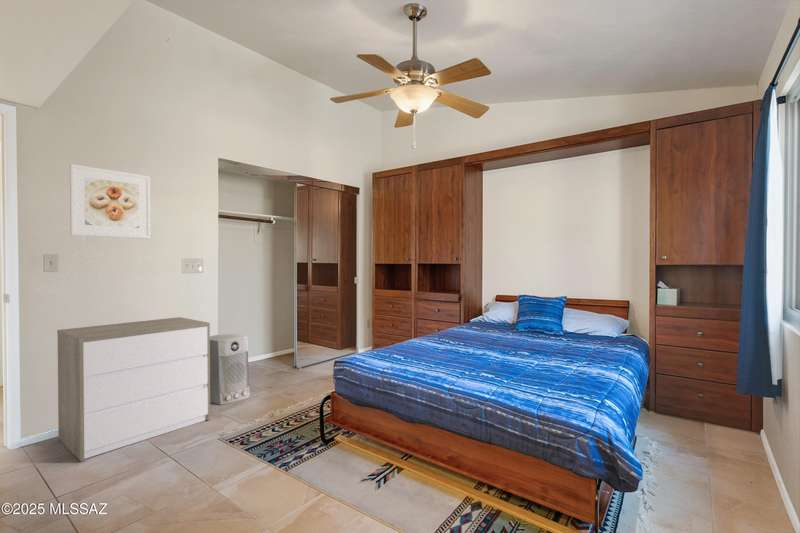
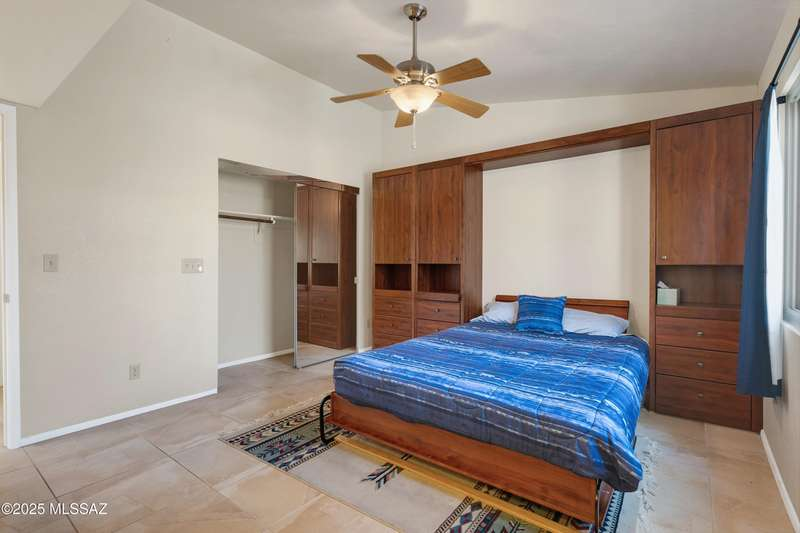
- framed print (112, 203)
- air purifier (226, 366)
- dresser (138, 377)
